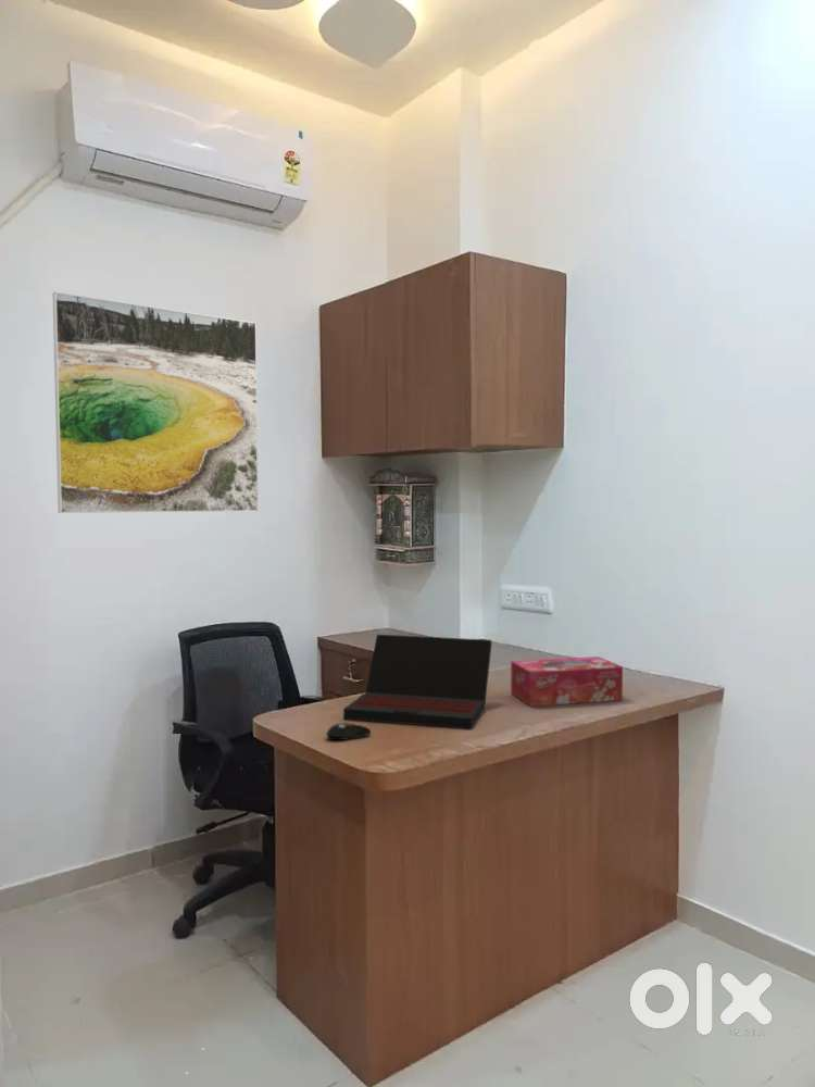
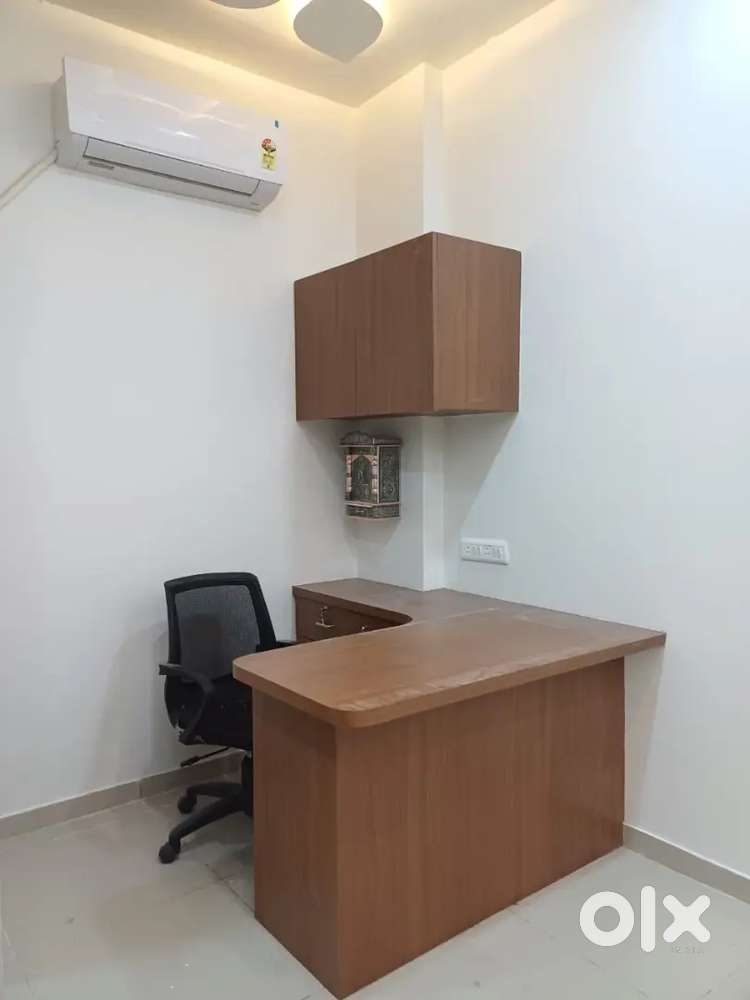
- tissue box (565, 679)
- laptop (421, 676)
- computer mouse (349, 728)
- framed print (164, 411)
